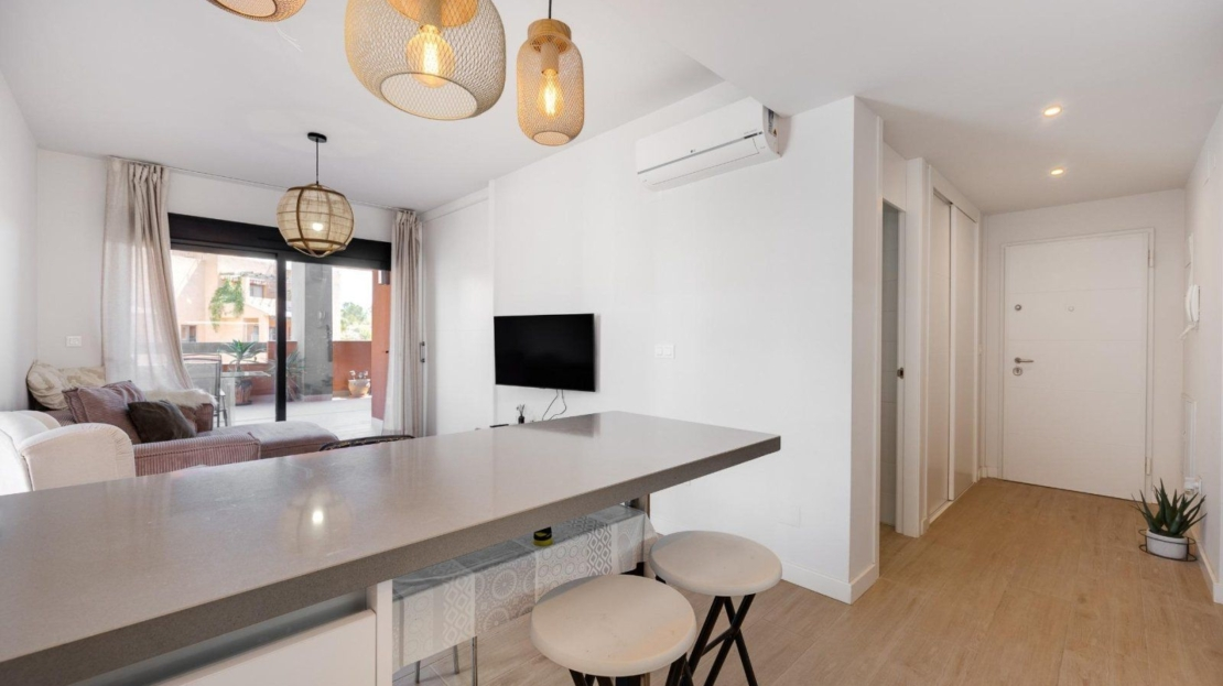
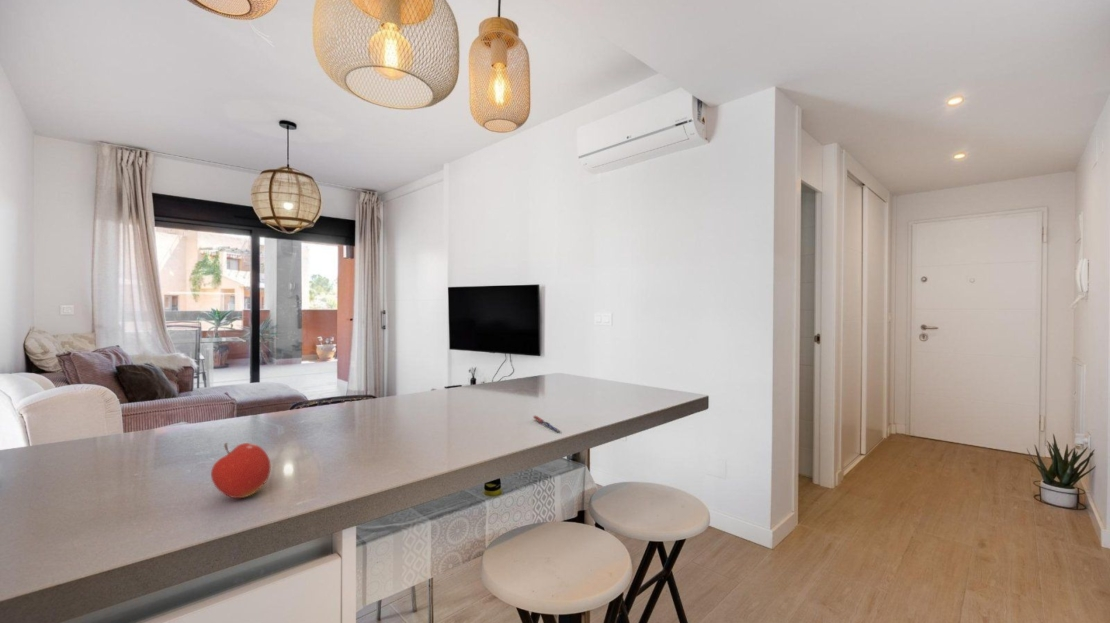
+ pen (546, 423)
+ fruit (241, 469)
